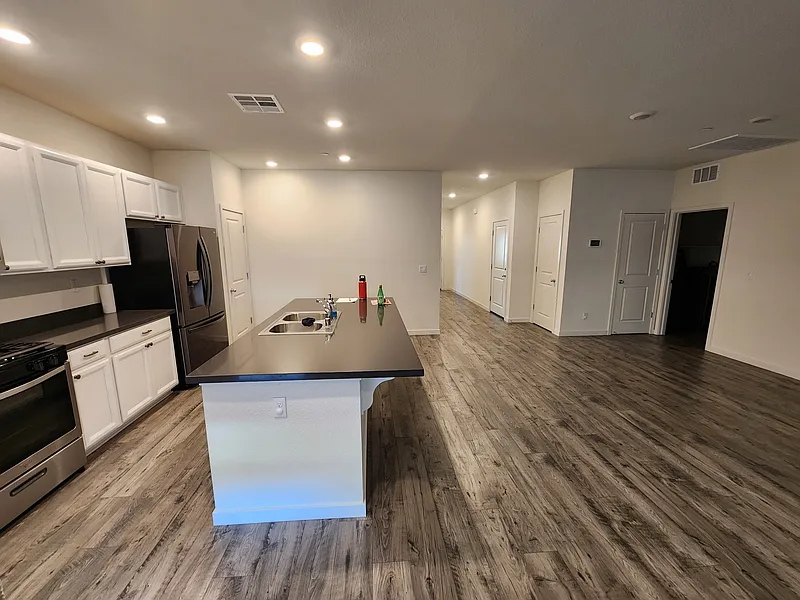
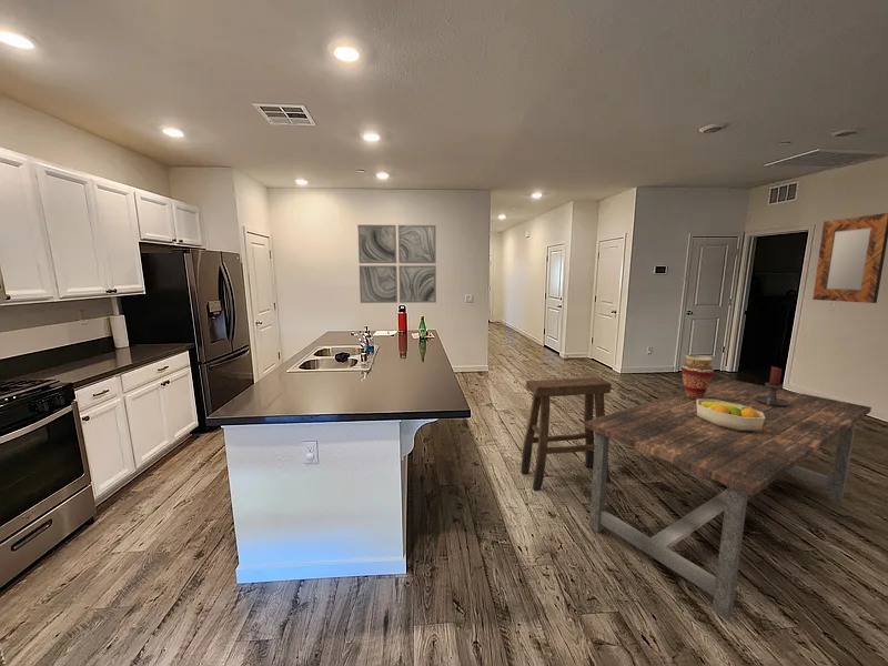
+ wall art (398, 265)
+ home mirror (848, 260)
+ vase (696, 377)
+ fruit bowl (727, 412)
+ candle holder (773, 385)
+ stool (566, 435)
+ dining table (728, 464)
